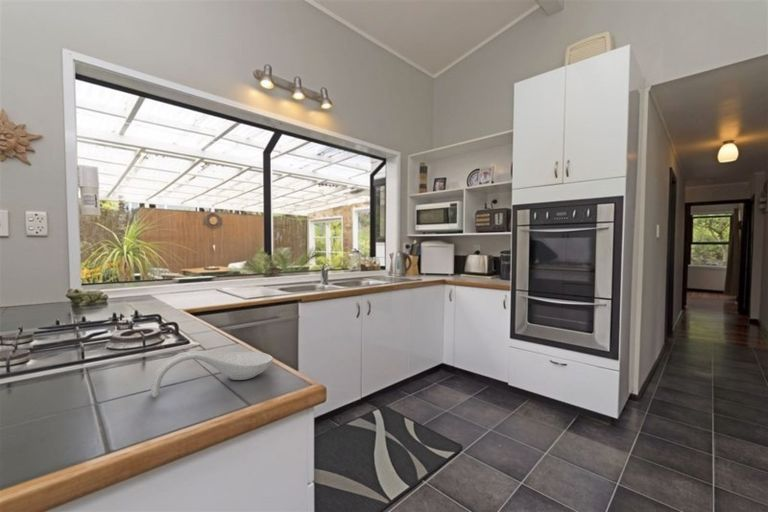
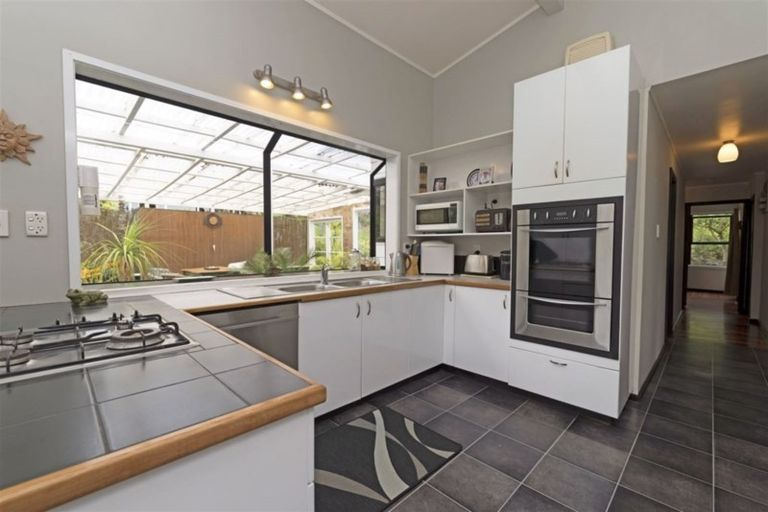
- spoon rest (217, 364)
